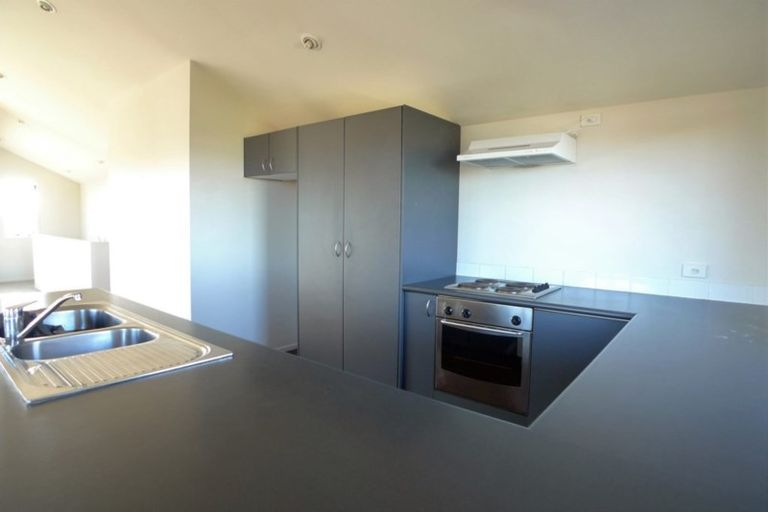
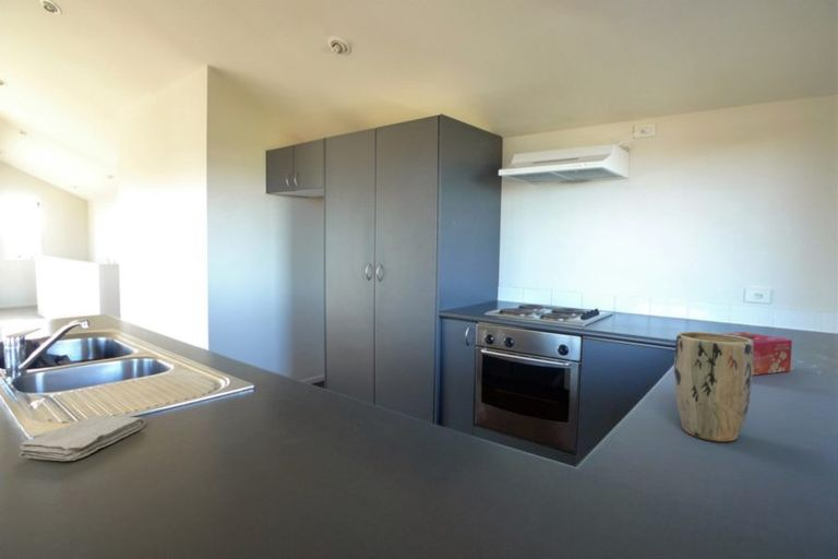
+ tissue box (741, 336)
+ plant pot (710, 384)
+ washcloth (85, 435)
